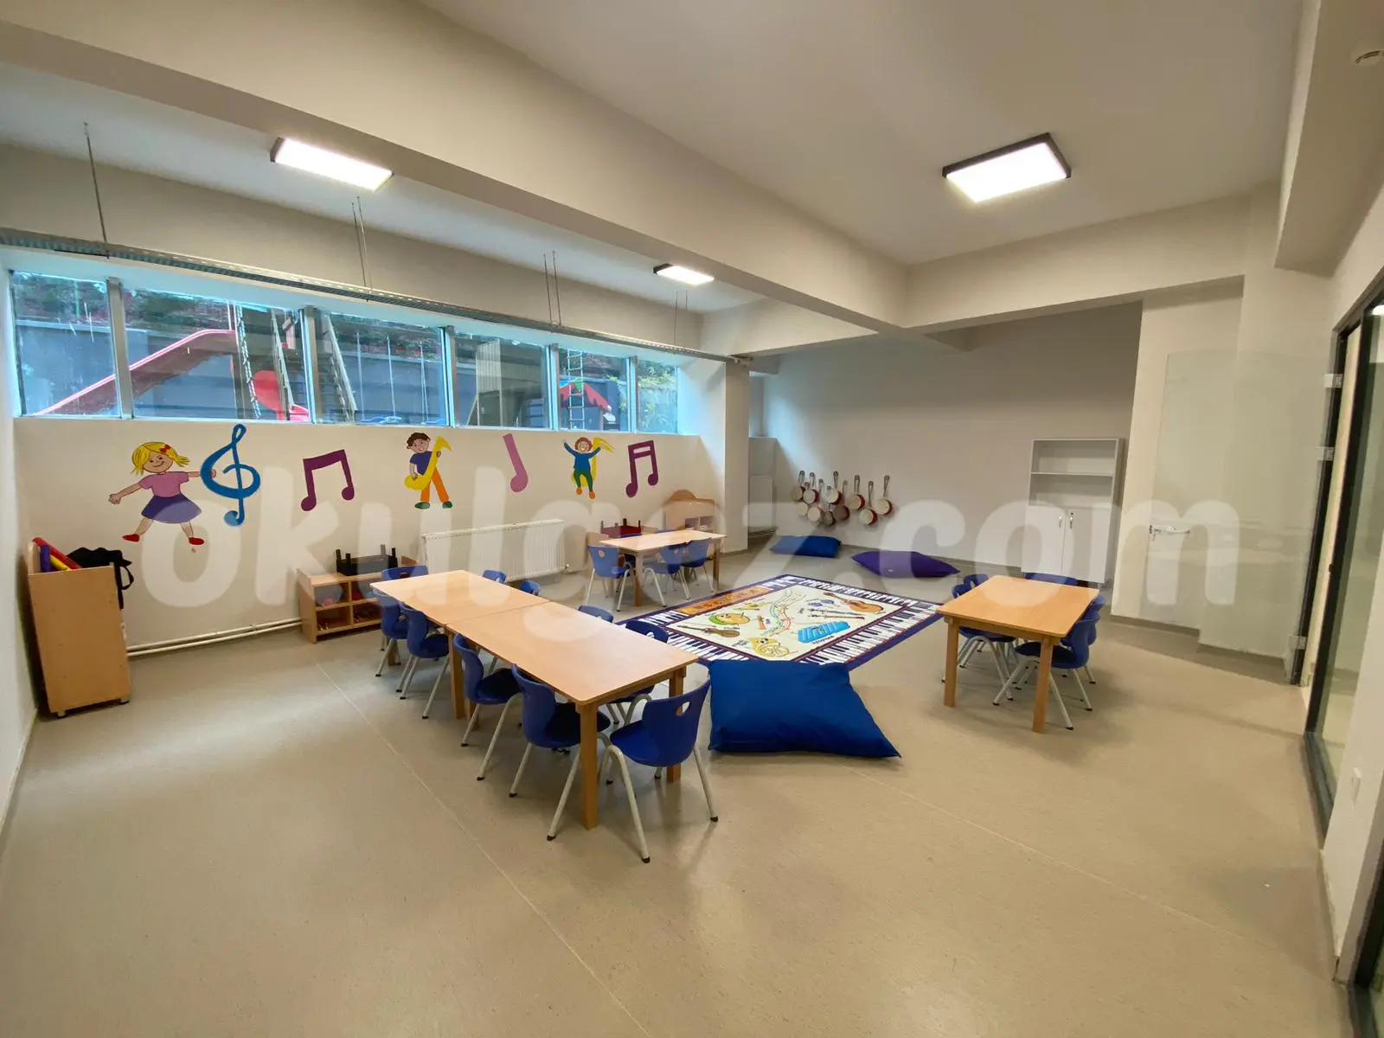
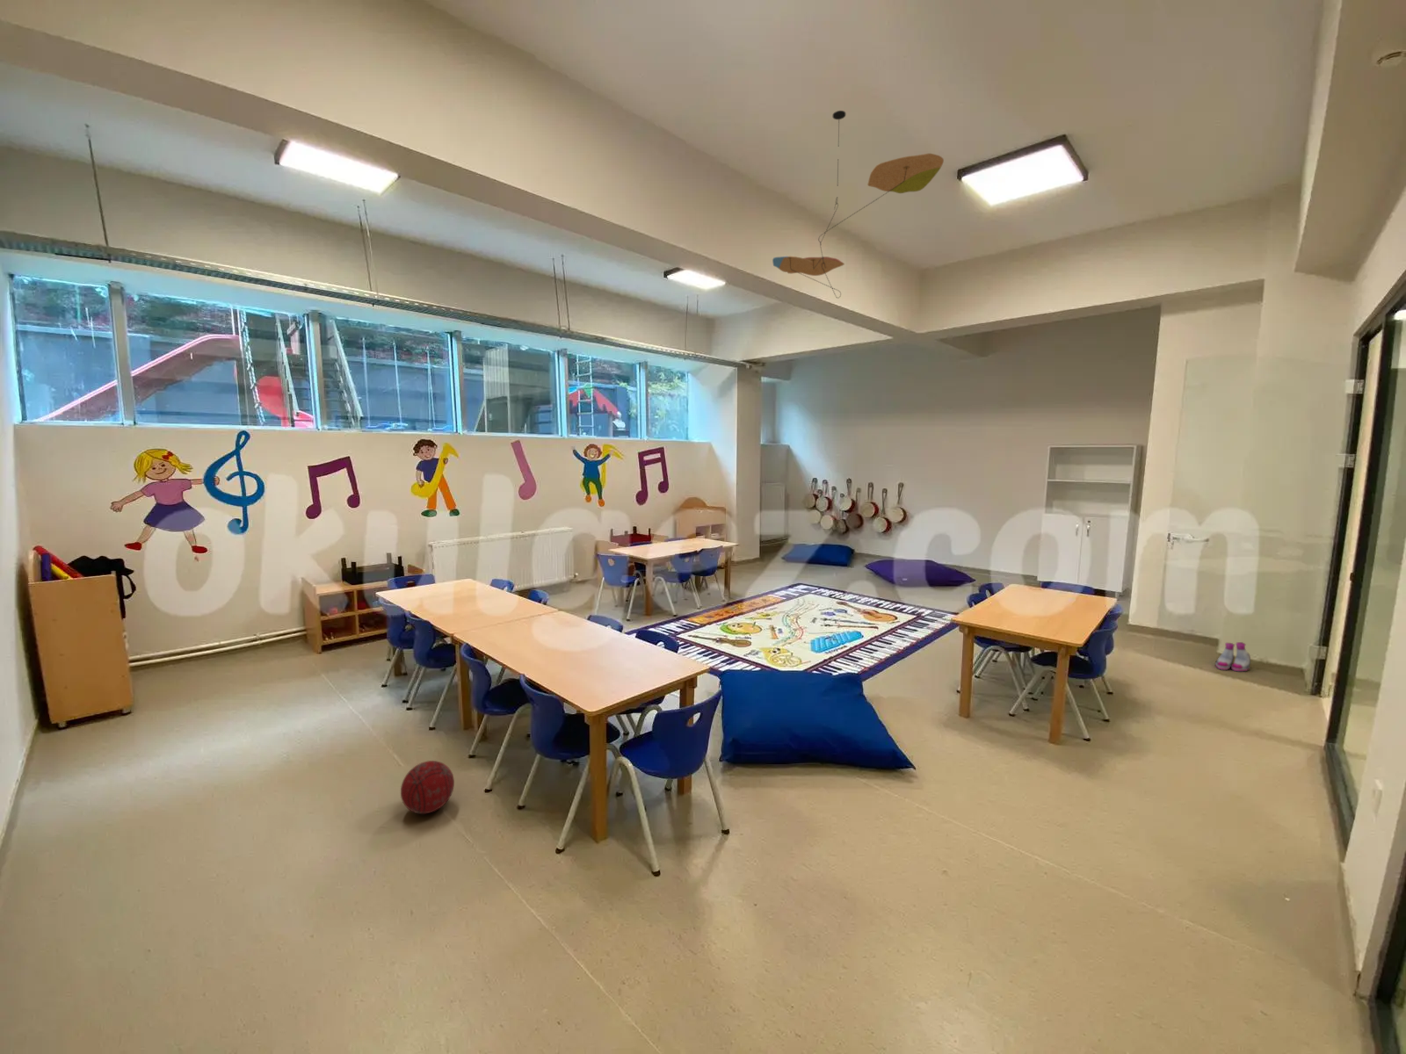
+ ceiling mobile (854, 214)
+ ball (427, 786)
+ boots (1233, 654)
